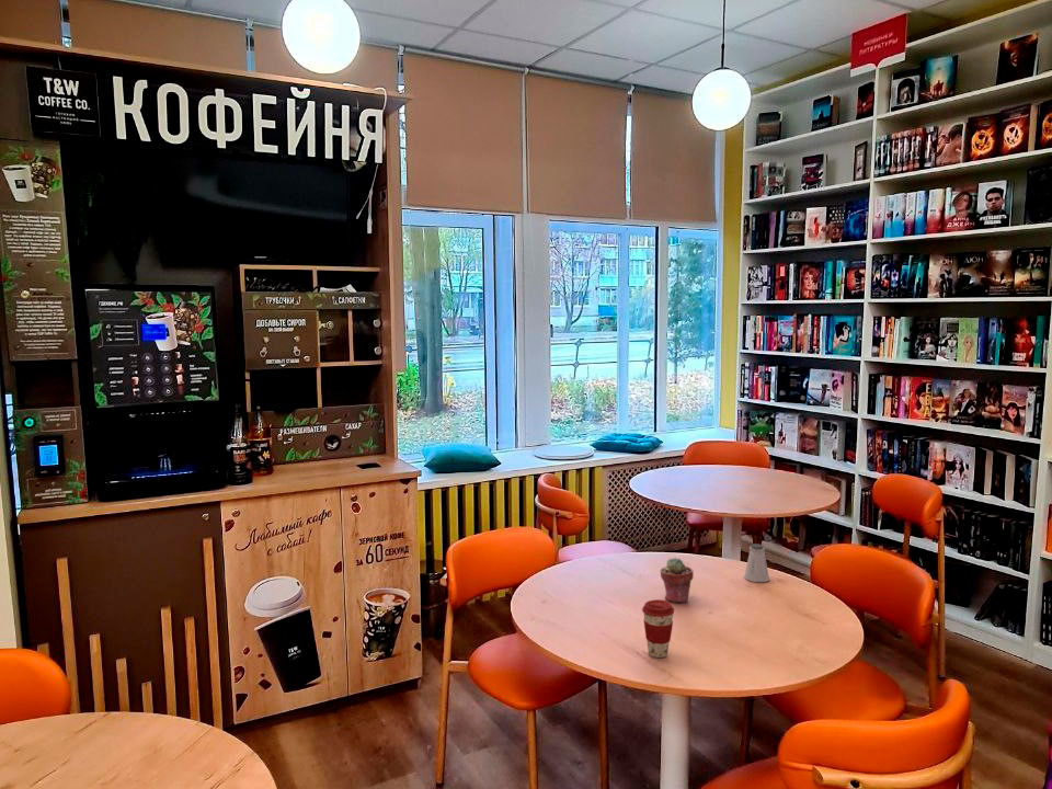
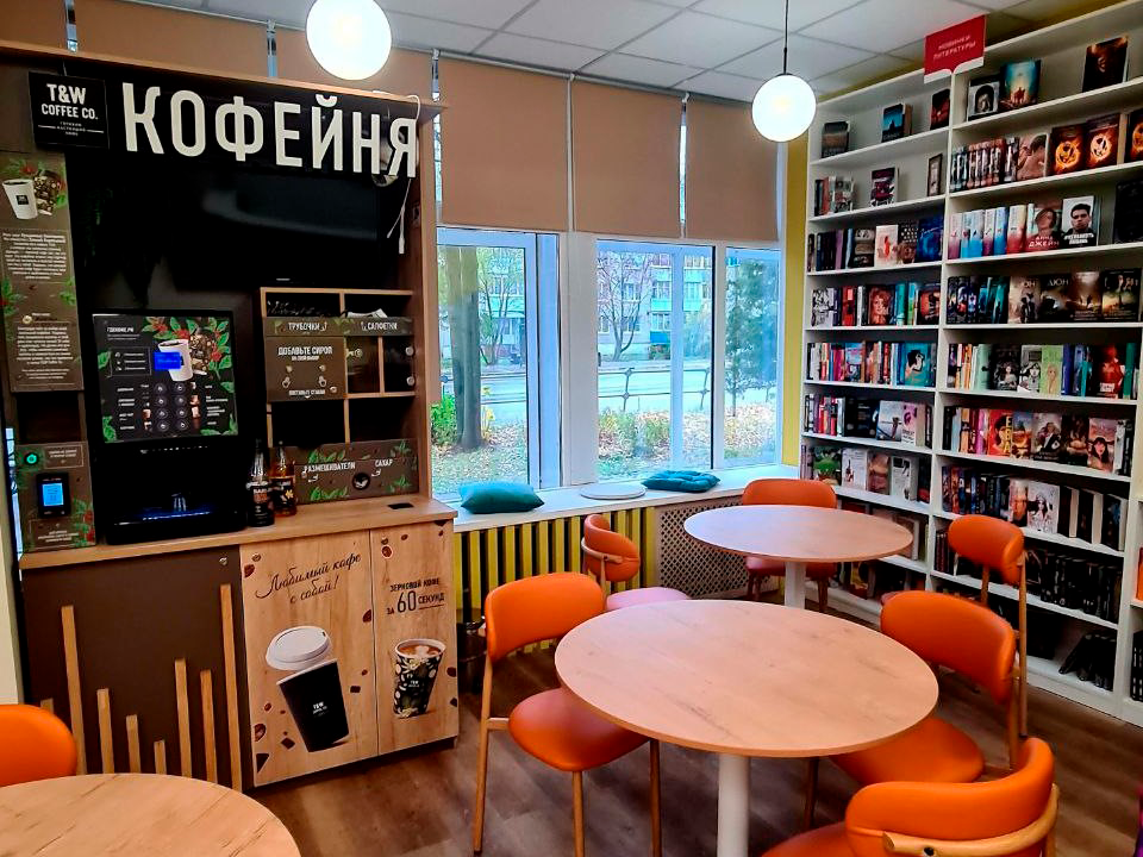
- coffee cup (658, 628)
- saltshaker (756, 561)
- potted succulent (676, 578)
